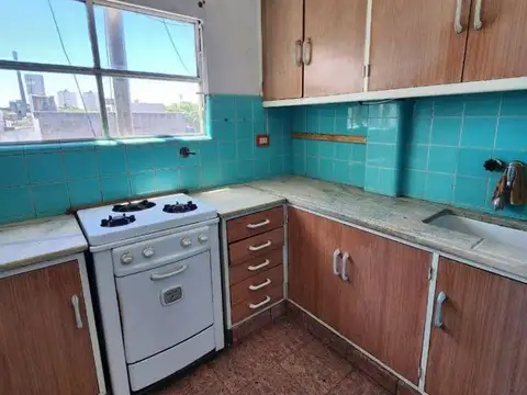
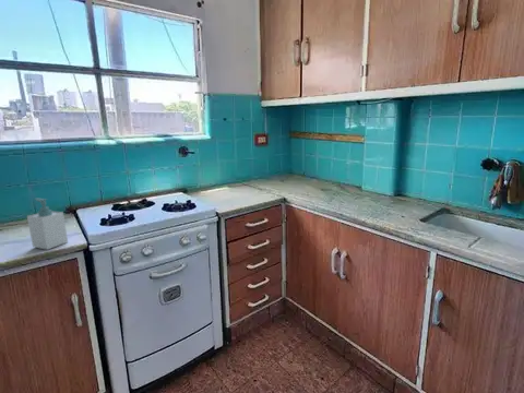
+ soap bottle (46, 222)
